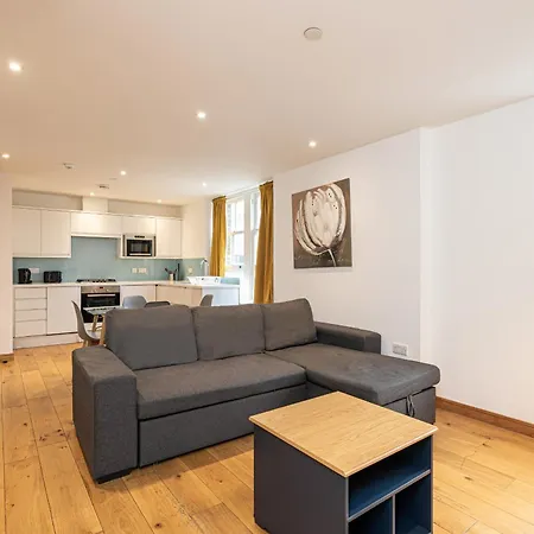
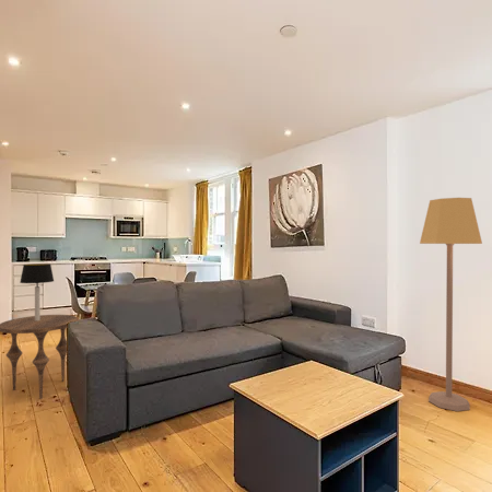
+ side table (39, 355)
+ table lamp (37, 292)
+ lamp (449, 301)
